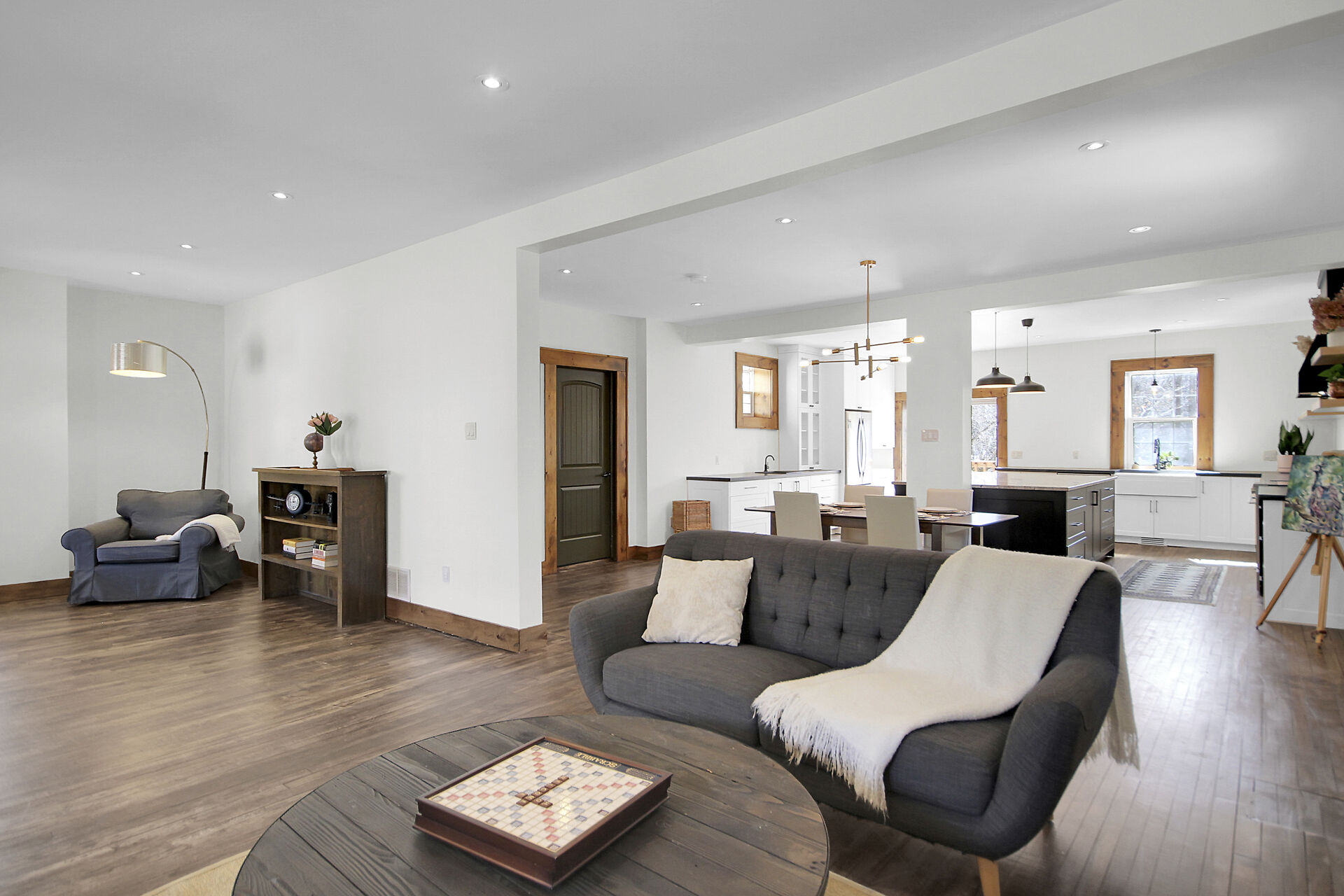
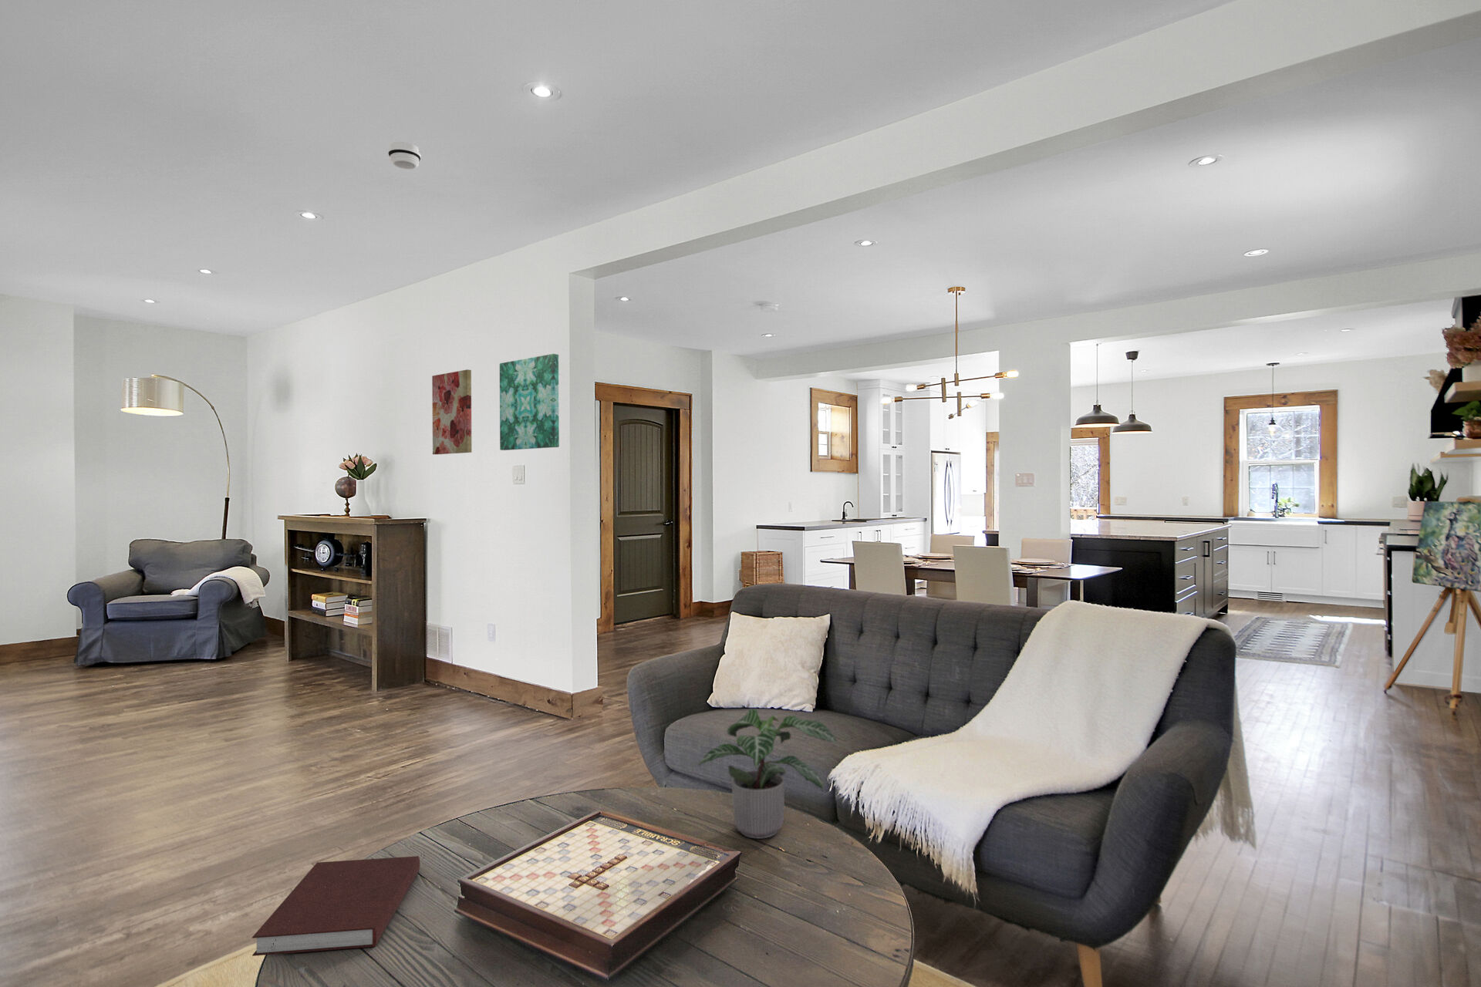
+ smoke detector (404, 155)
+ wall art (528, 403)
+ notebook (344, 901)
+ wall art (452, 412)
+ potted plant (767, 770)
